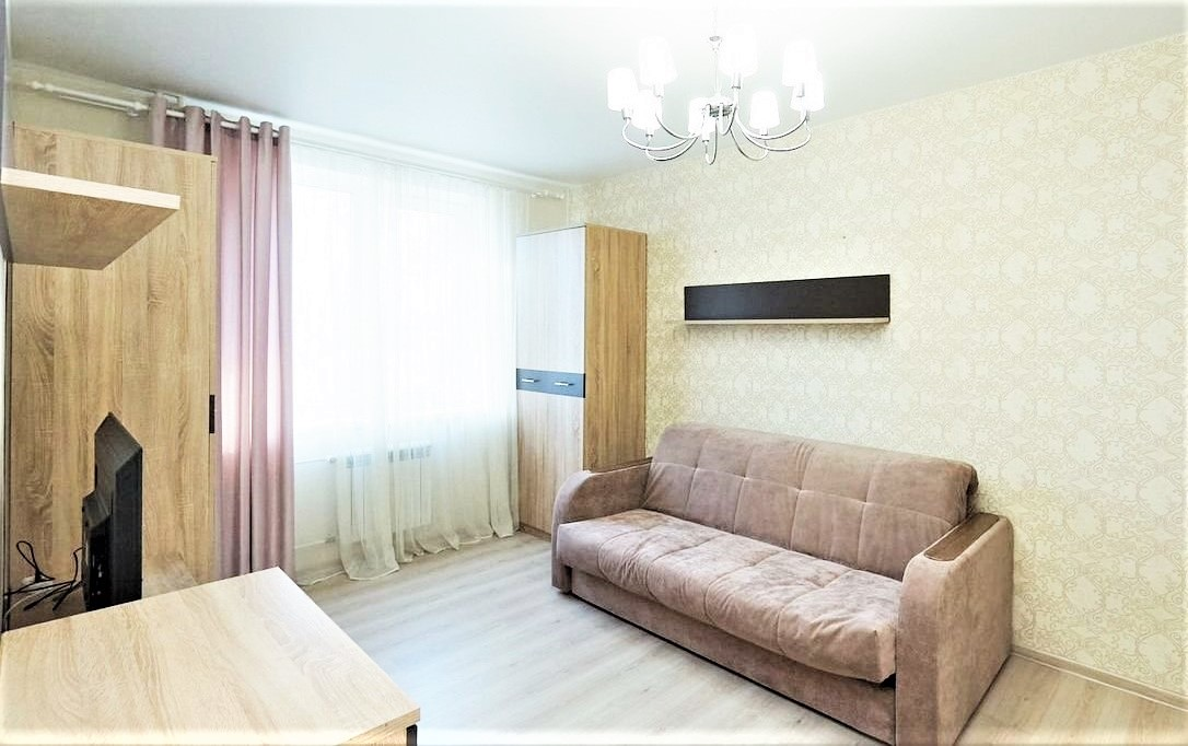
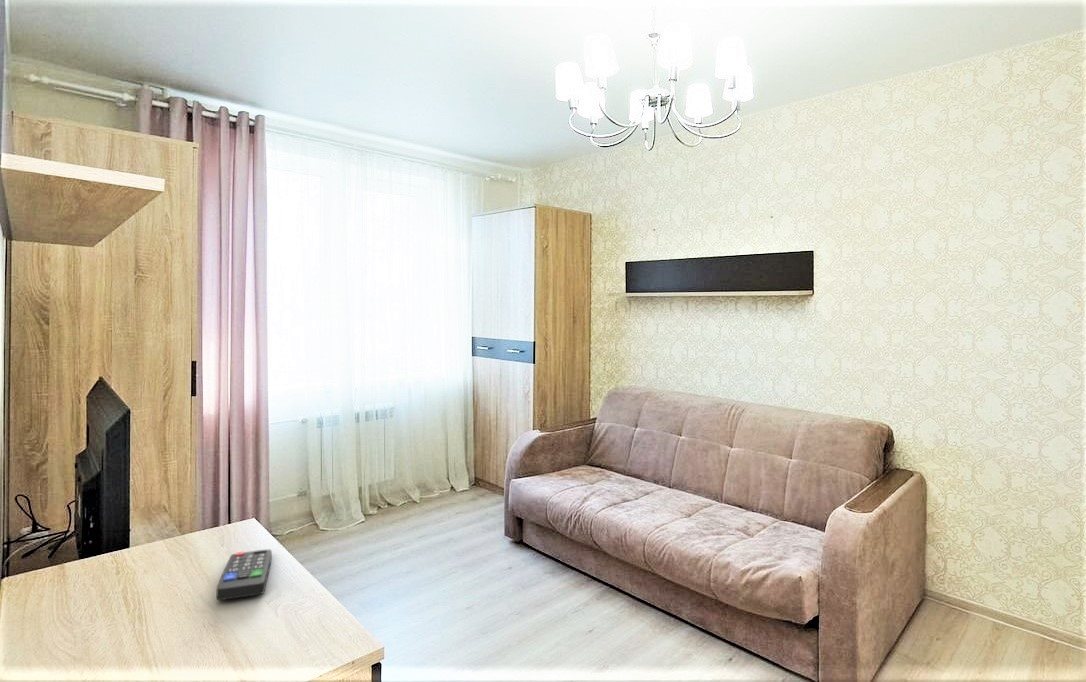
+ remote control (246, 571)
